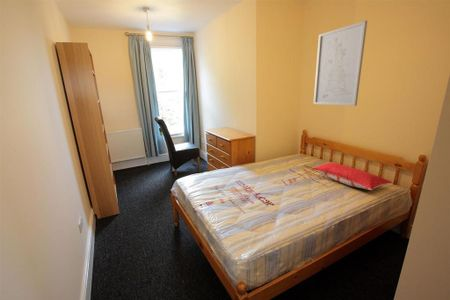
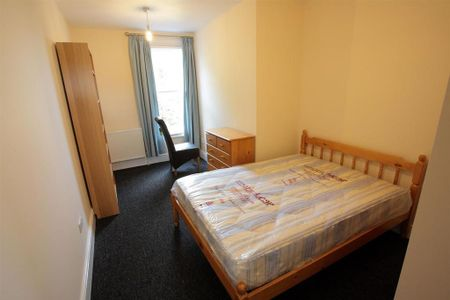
- pillow (348, 175)
- wall art (336, 68)
